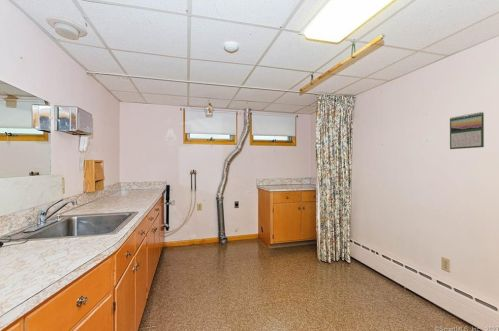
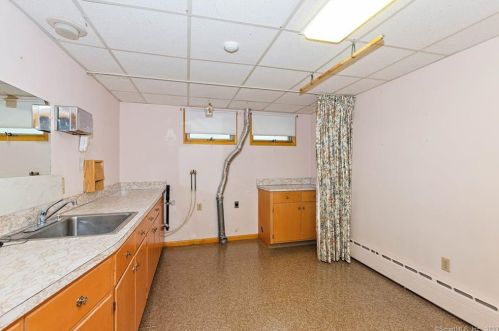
- calendar (465, 131)
